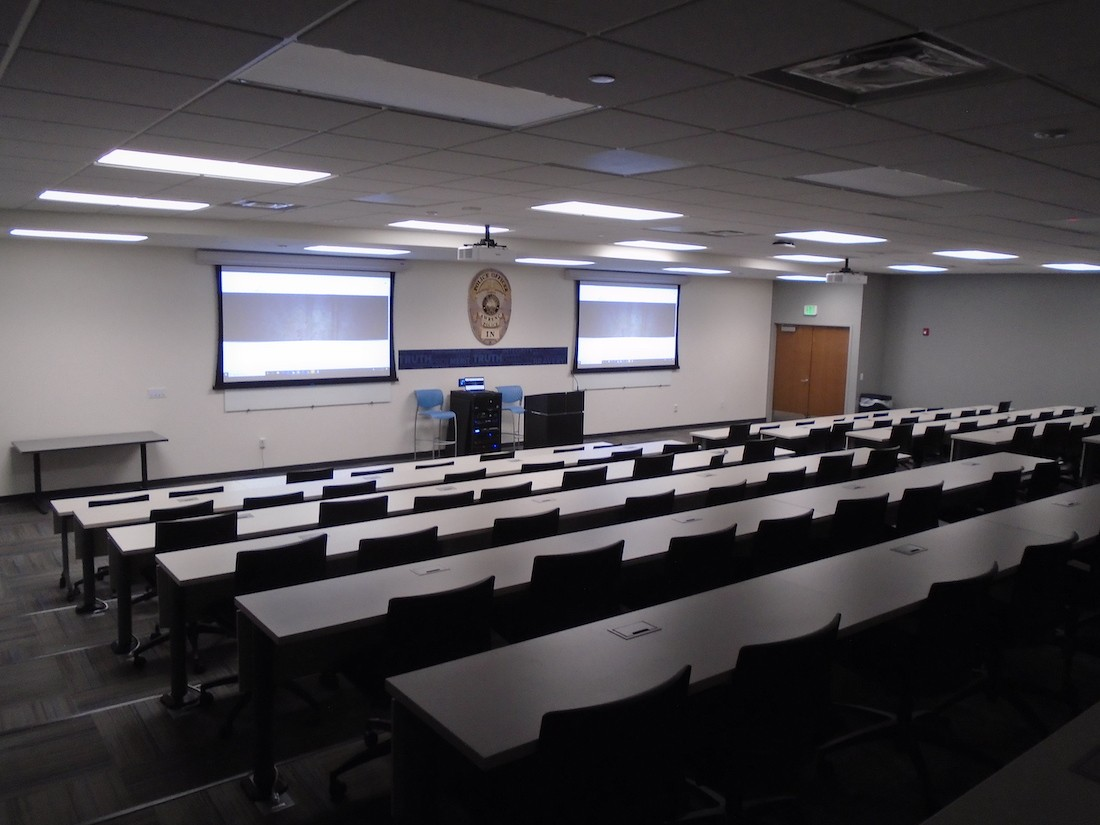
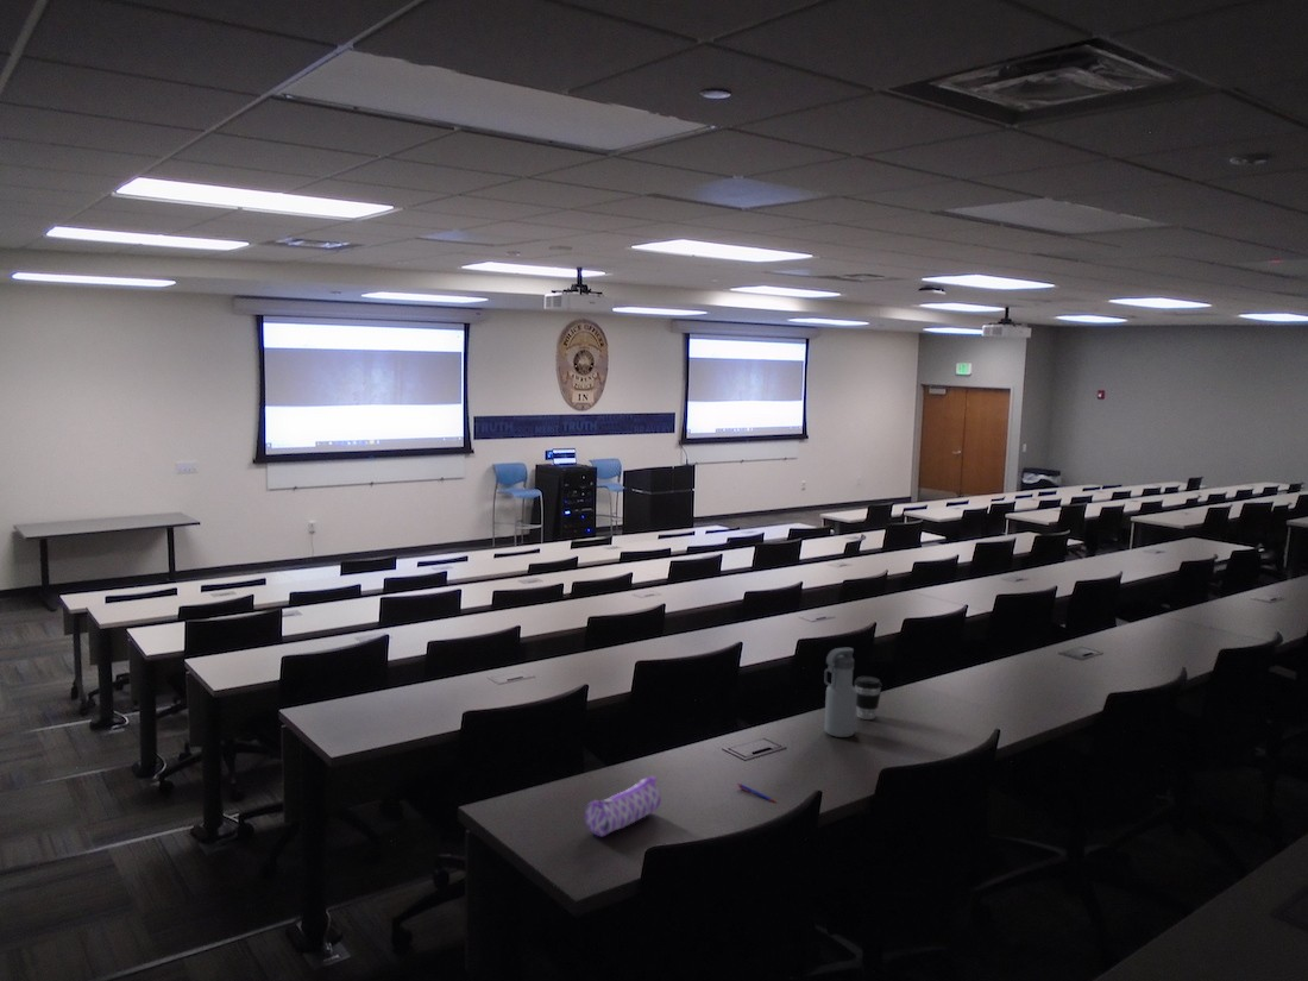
+ pen (756, 792)
+ water bottle (841, 691)
+ coffee cup (867, 698)
+ pencil case (622, 805)
